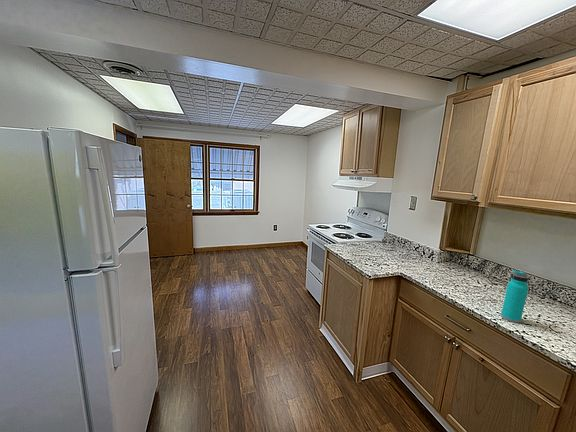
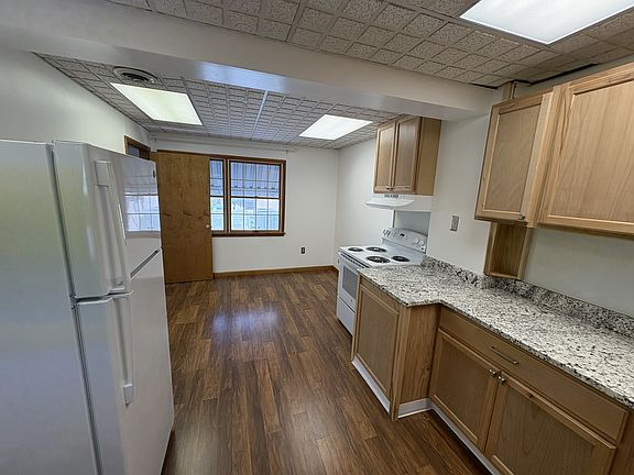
- water bottle (515, 295)
